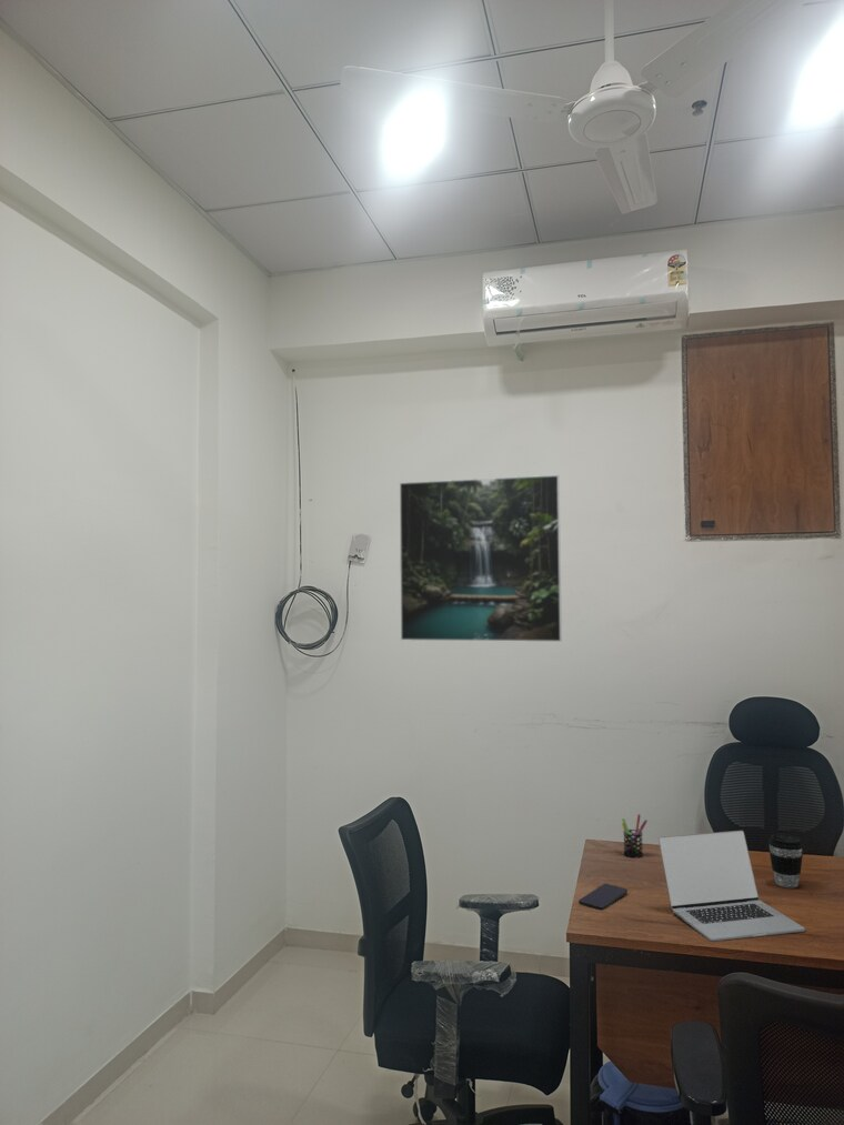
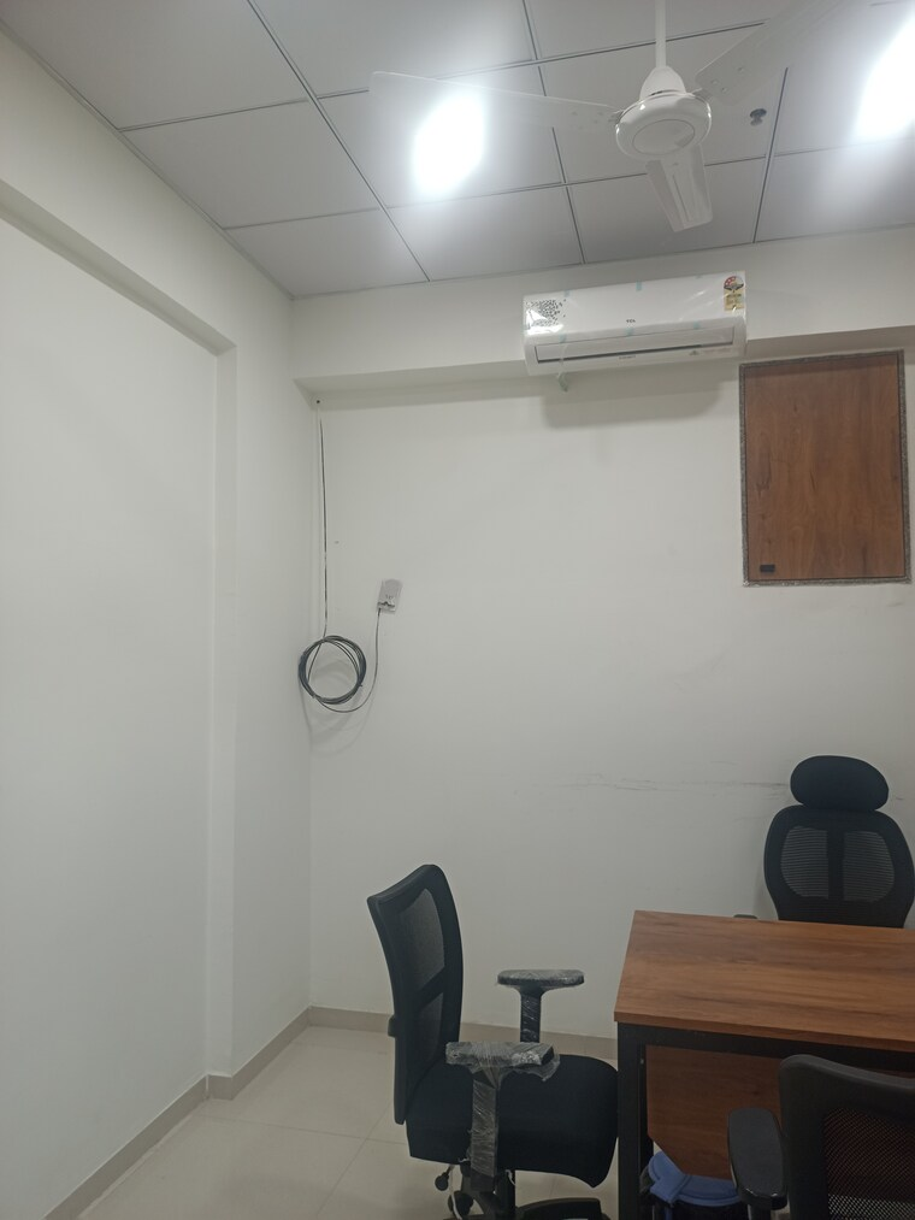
- smartphone (603, 896)
- coffee cup (785, 861)
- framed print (478, 560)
- pen holder (632, 834)
- laptop (727, 882)
